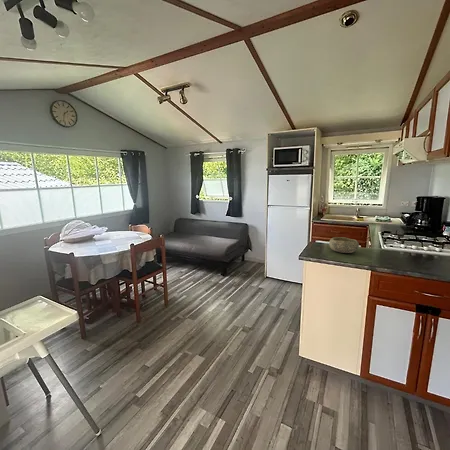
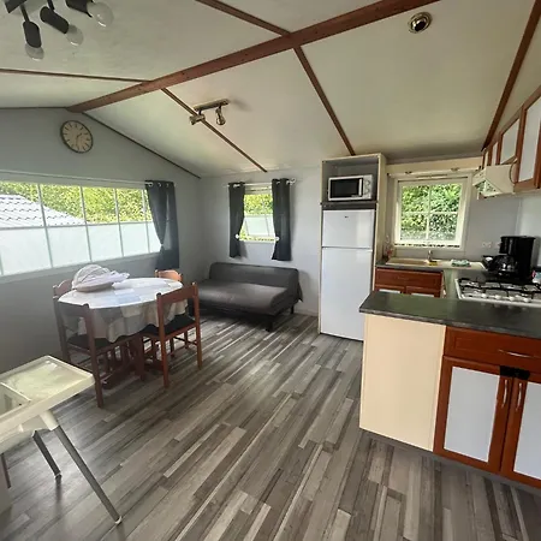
- bowl (342, 244)
